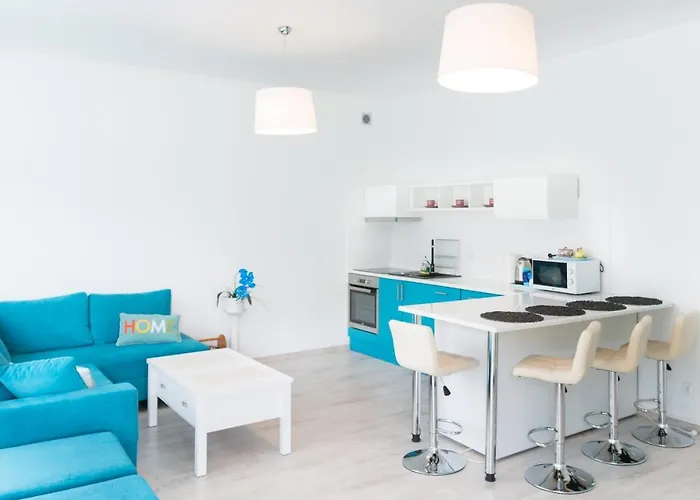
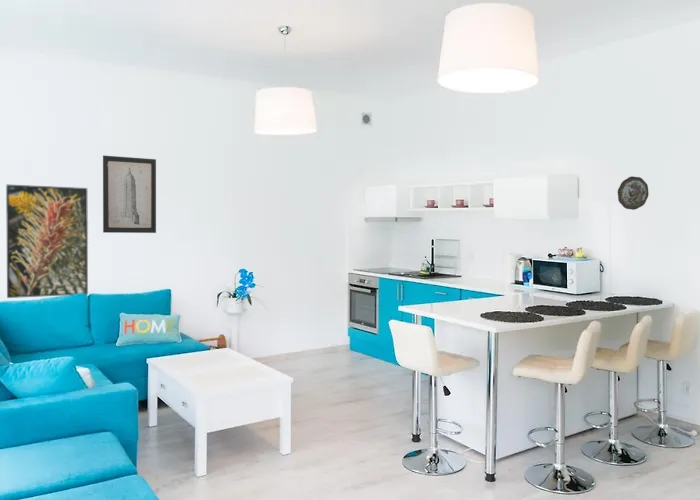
+ decorative plate (633, 193)
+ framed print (48, 241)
+ wall art (130, 195)
